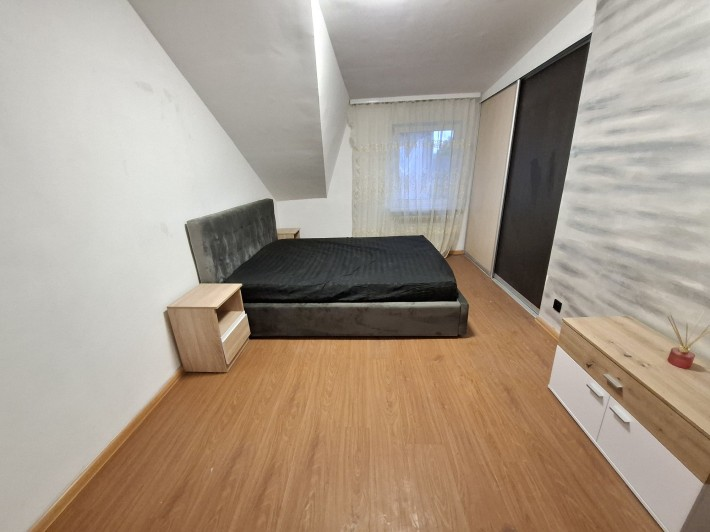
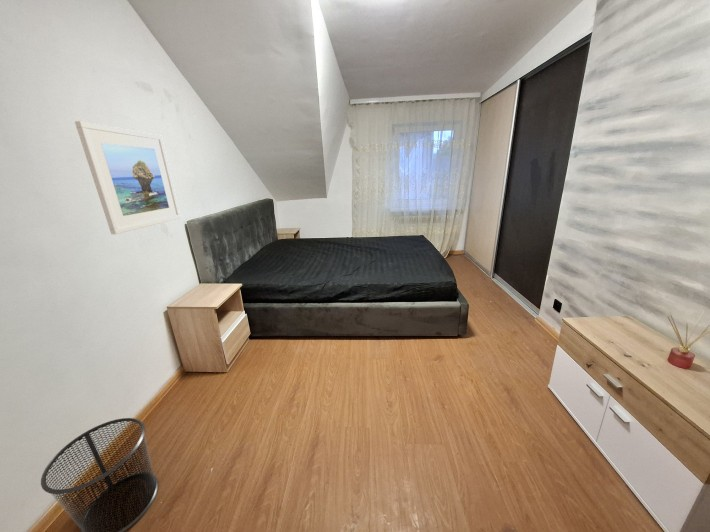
+ waste bin (110, 478)
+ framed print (139, 180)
